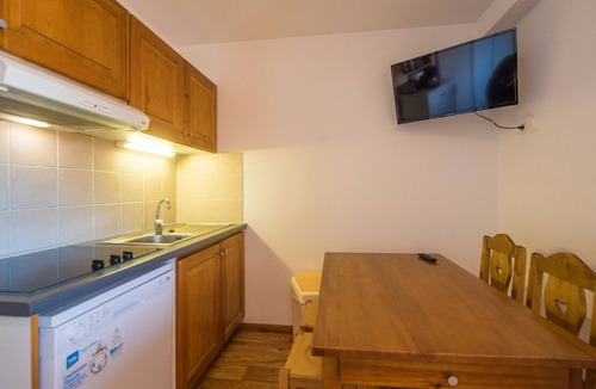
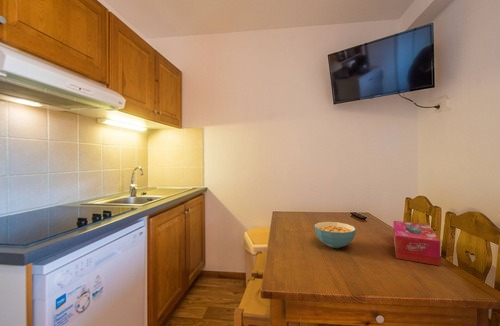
+ cereal bowl (334, 236)
+ tissue box (413, 239)
